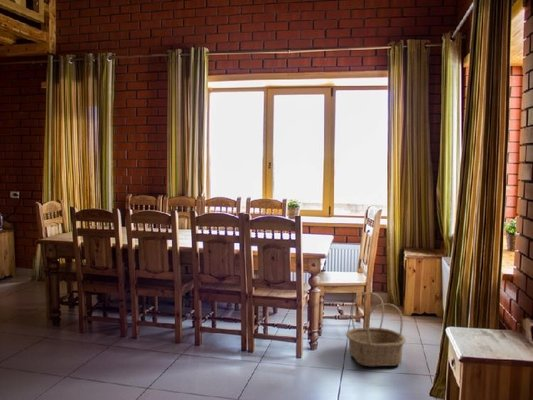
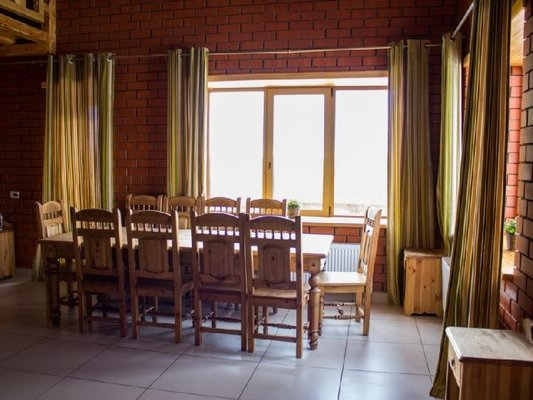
- basket (375, 328)
